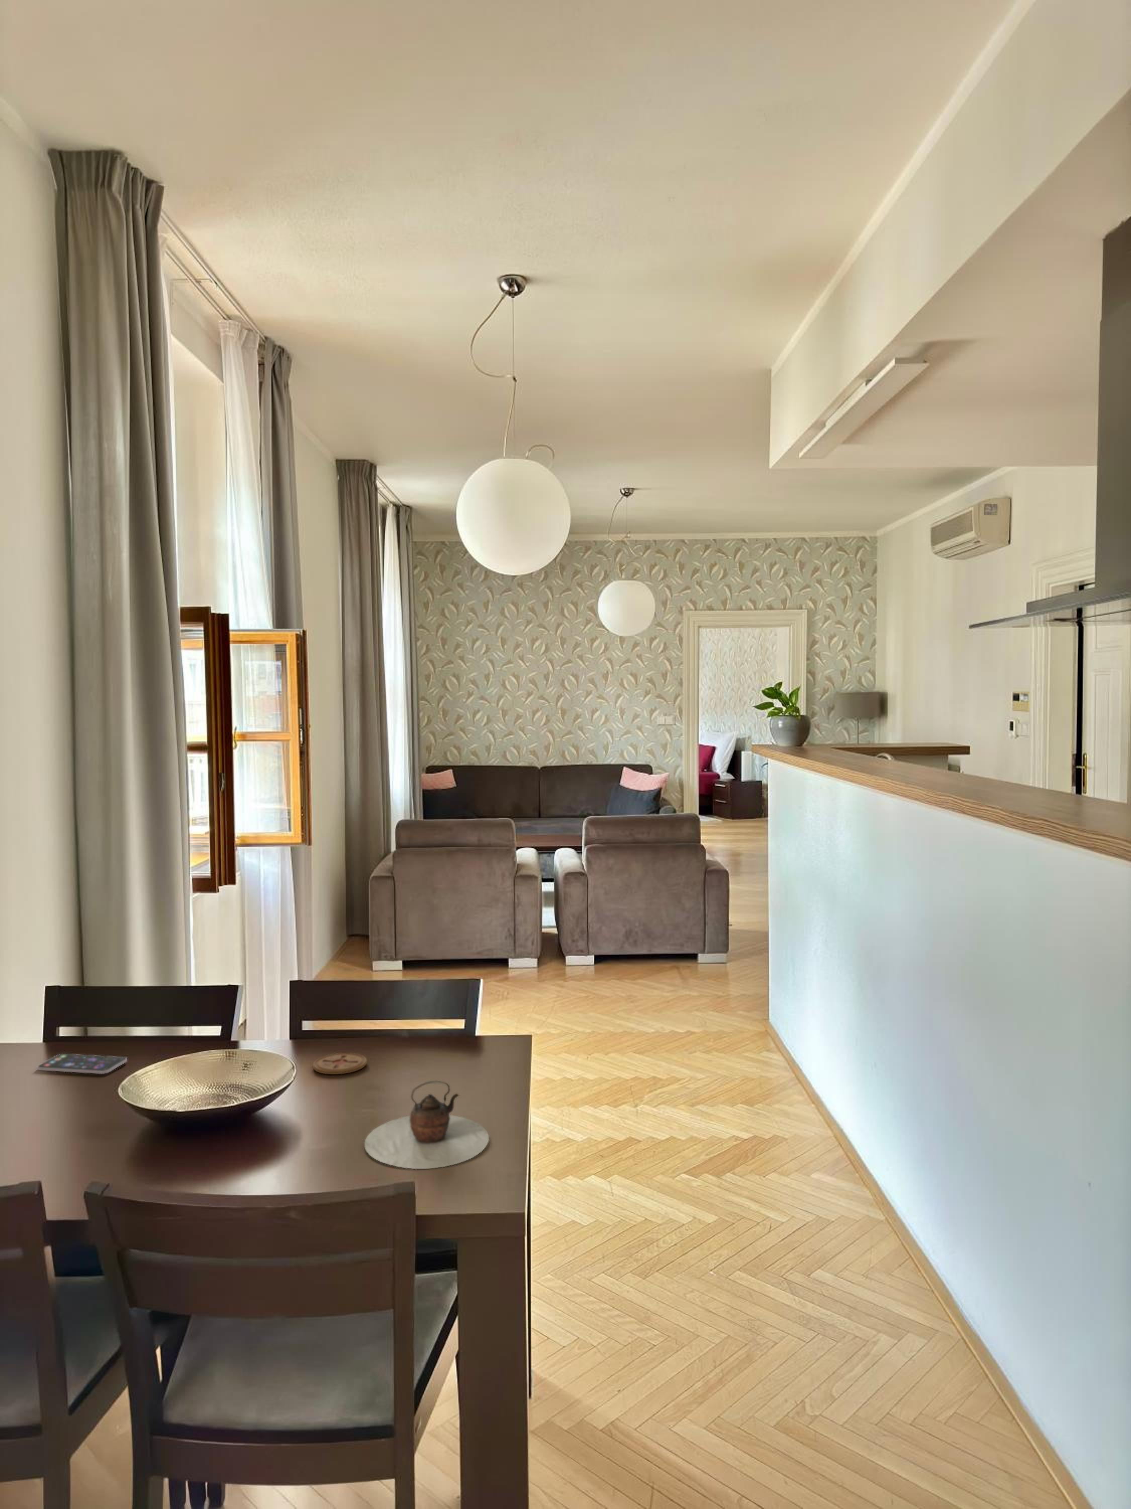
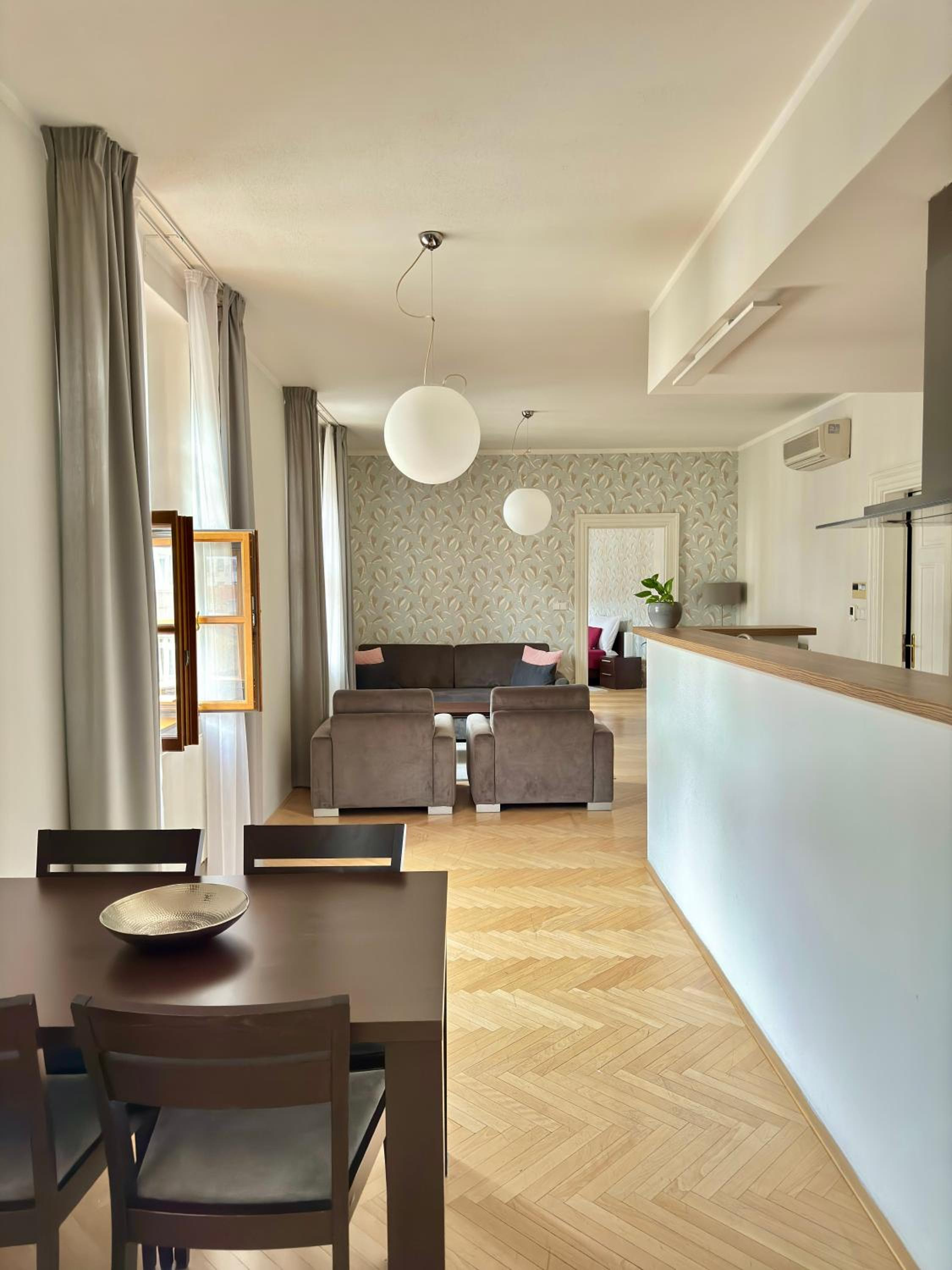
- coaster (340, 1063)
- teapot (427, 1112)
- smartphone (82, 1063)
